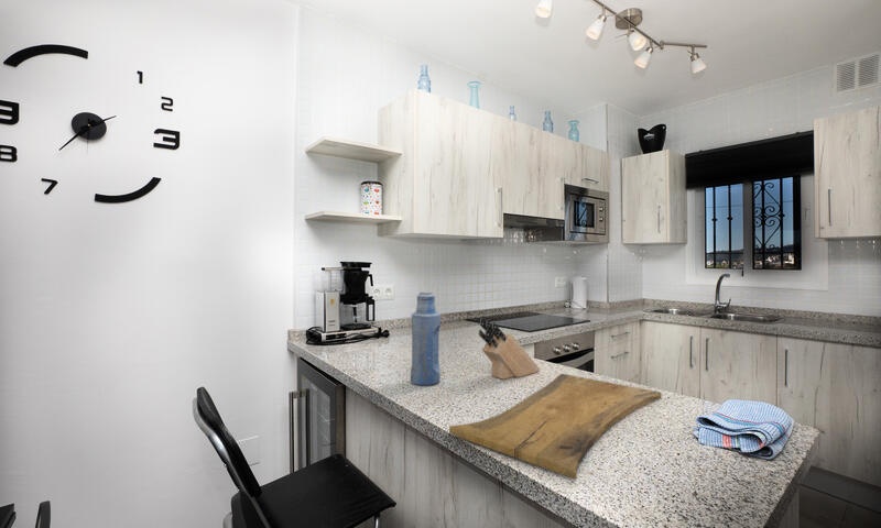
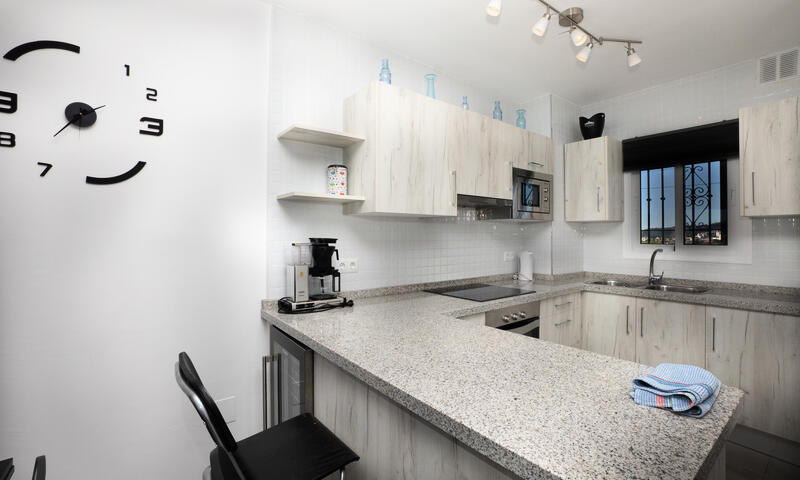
- knife block (508, 345)
- bottle (425, 337)
- cutting board (567, 410)
